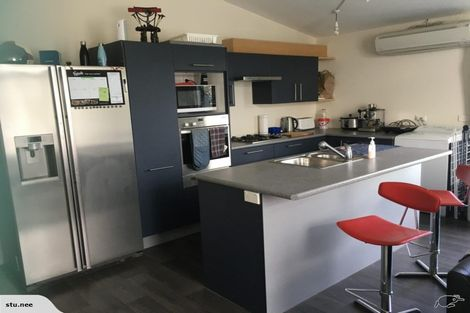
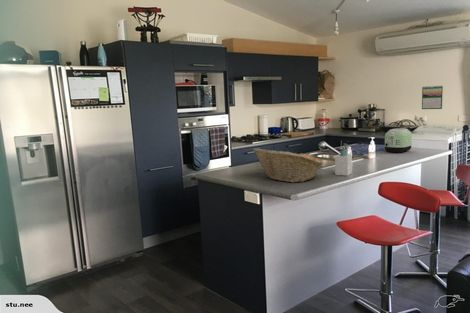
+ toaster (397, 140)
+ fruit basket (287, 162)
+ calendar (432, 97)
+ soap bottle (343, 160)
